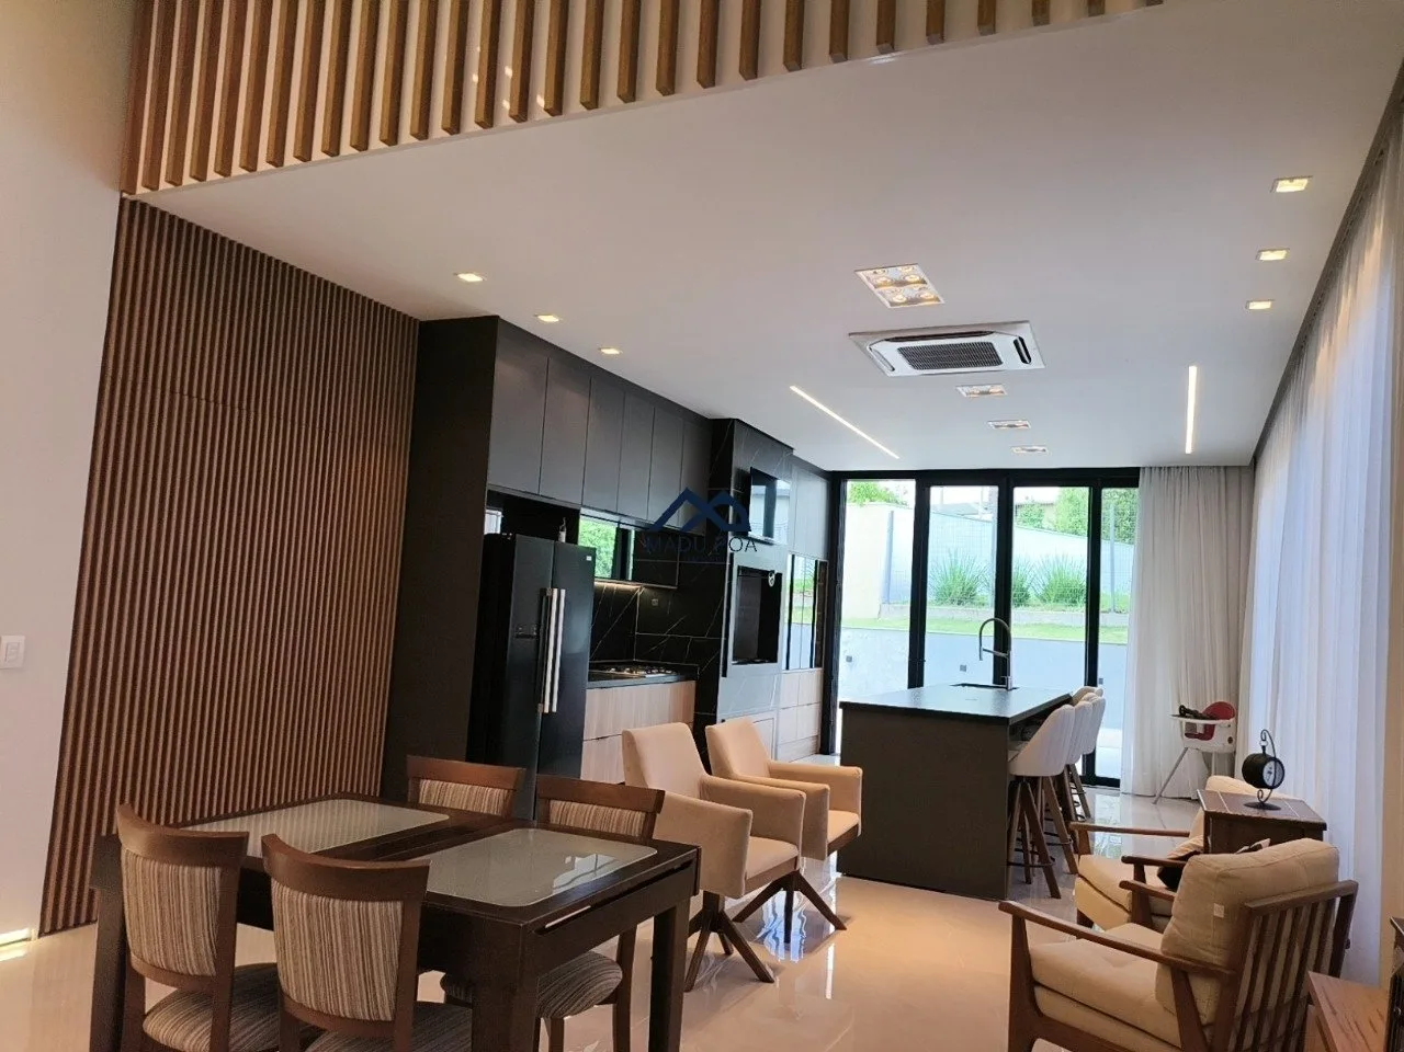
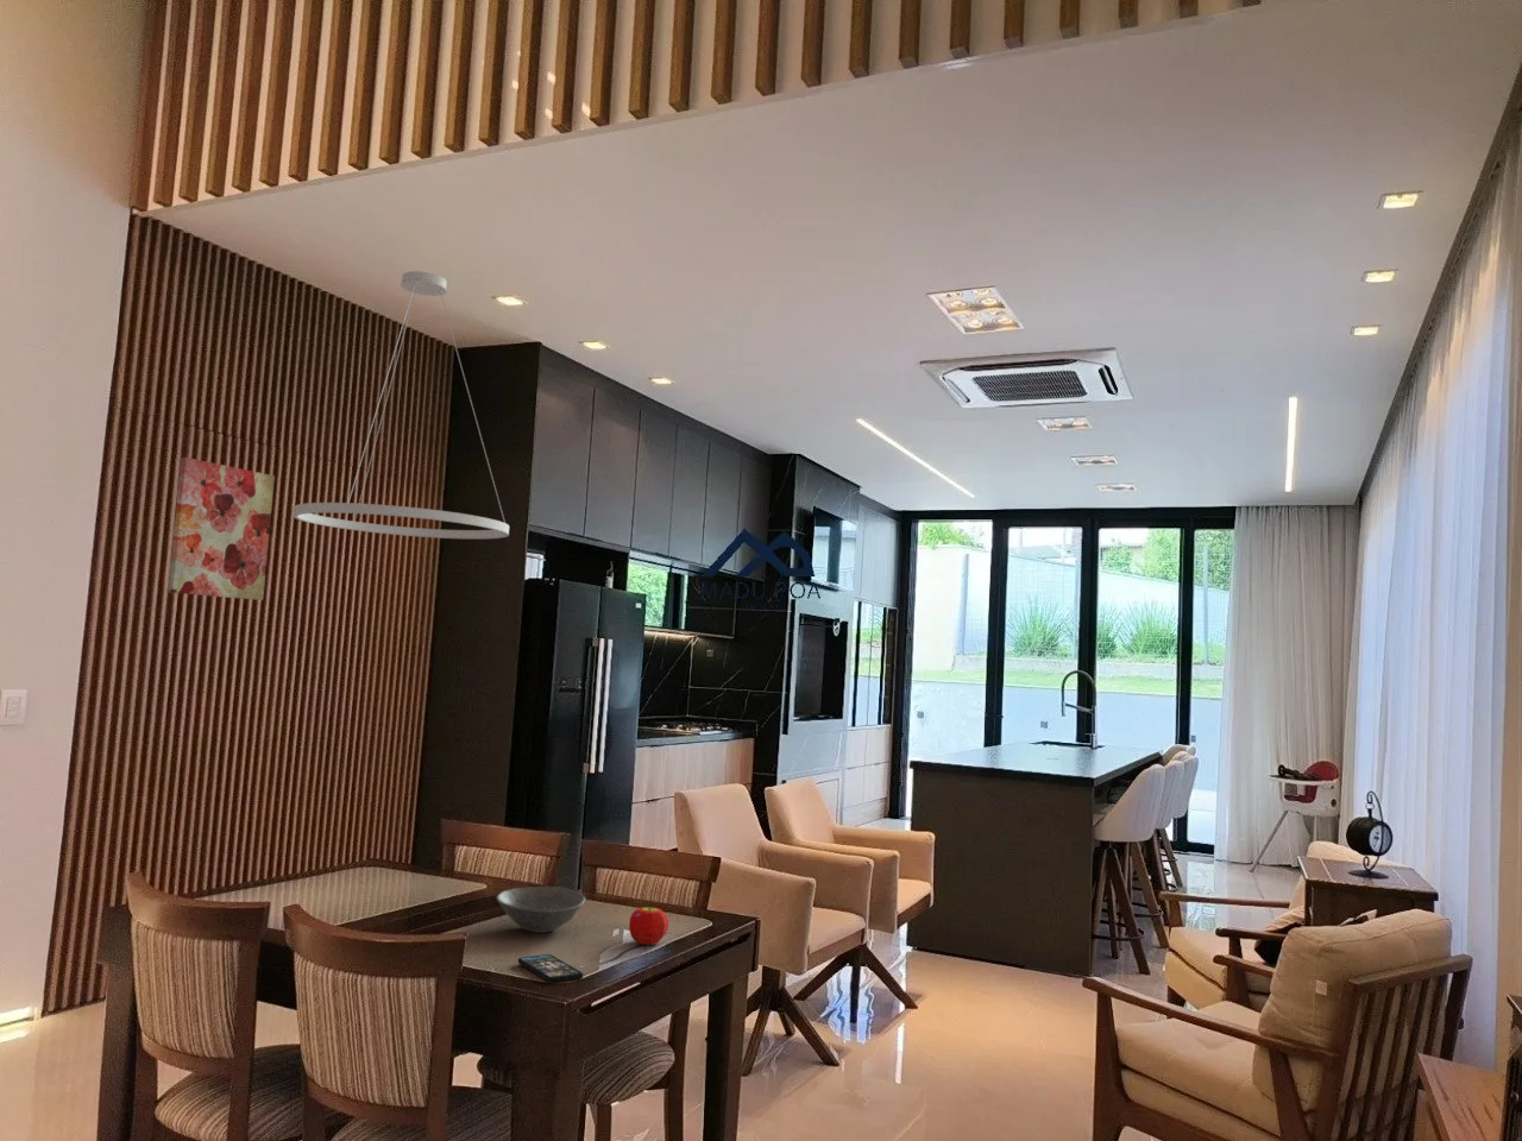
+ bowl (539, 912)
+ fruit (648, 923)
+ smartphone (549, 967)
+ pendant light (387, 394)
+ wall art (223, 531)
